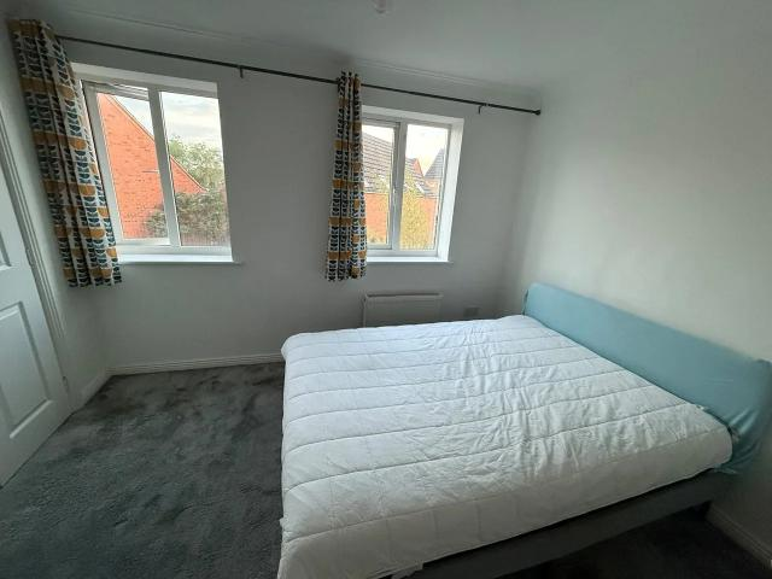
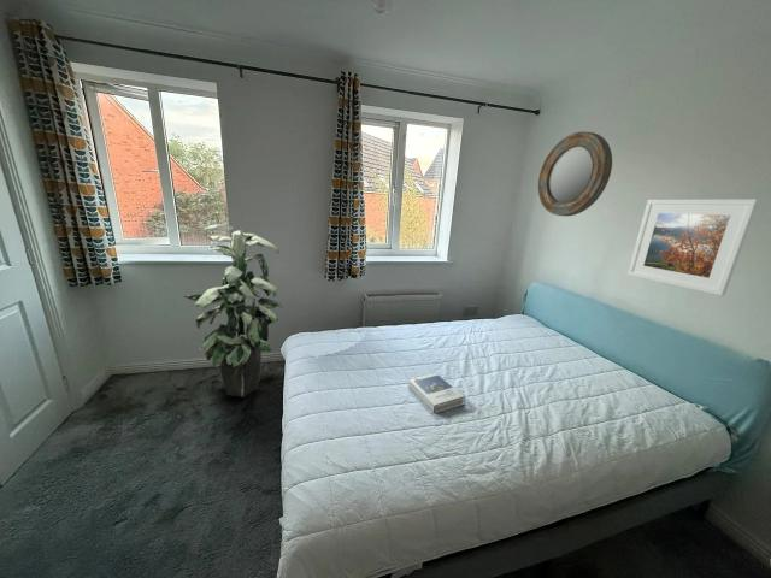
+ hardback book (435, 391)
+ home mirror (570, 175)
+ indoor plant (236, 312)
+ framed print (682, 243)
